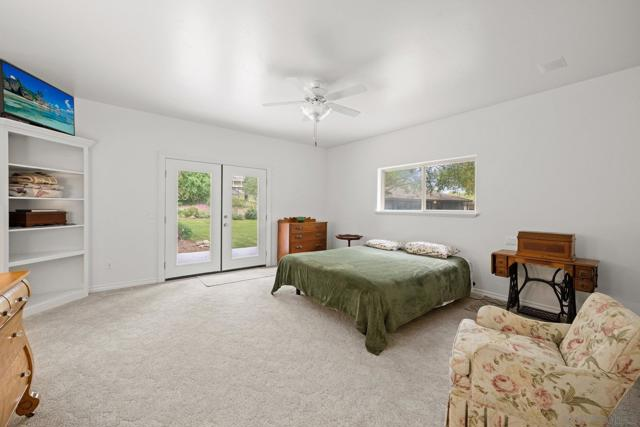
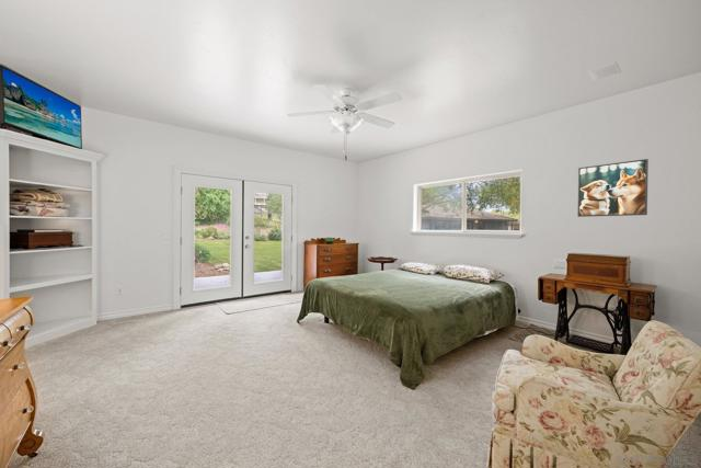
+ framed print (610, 190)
